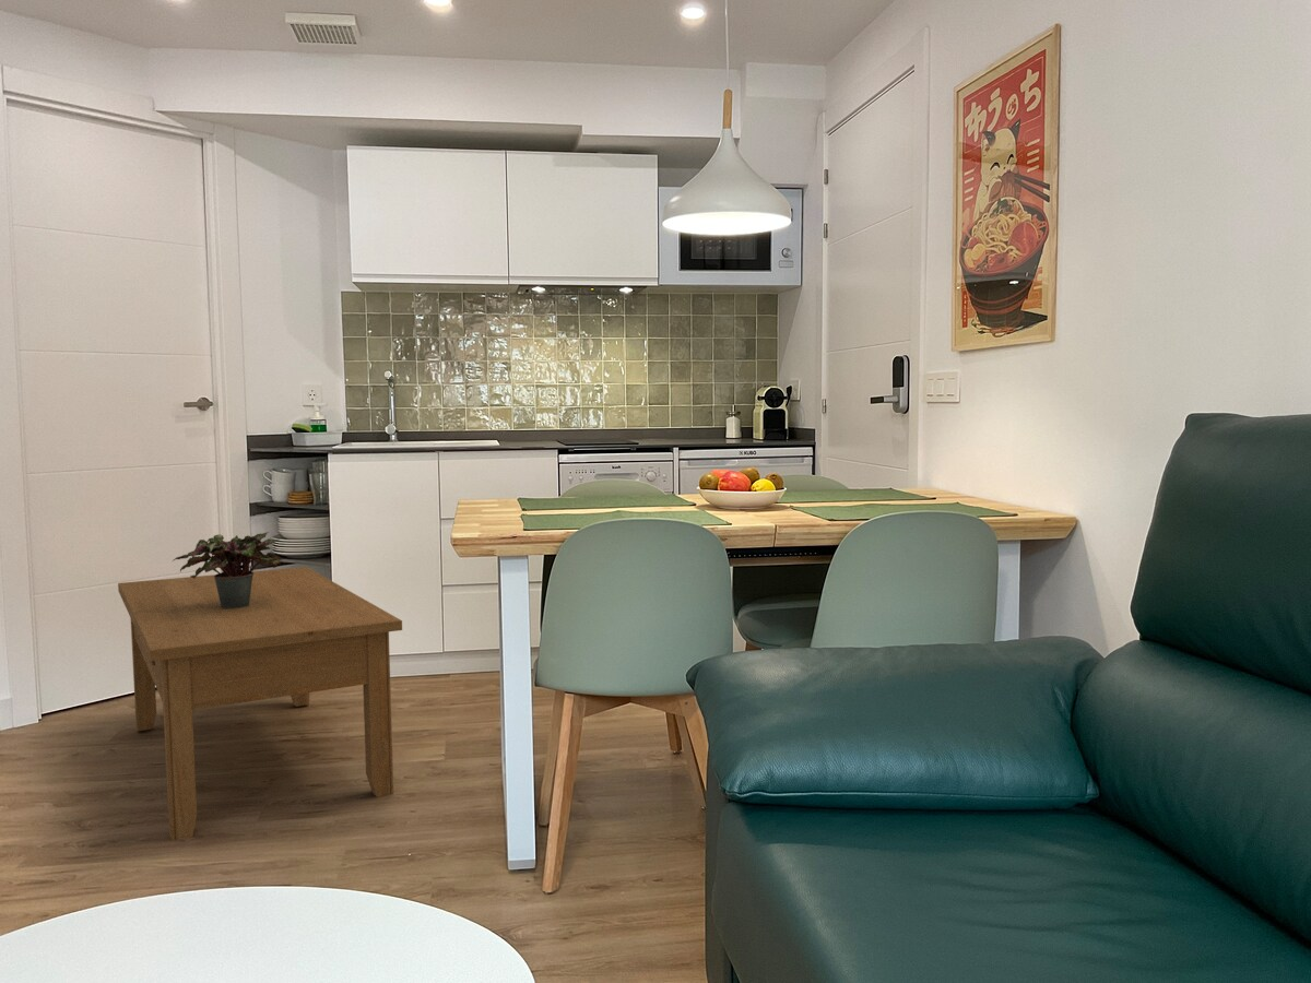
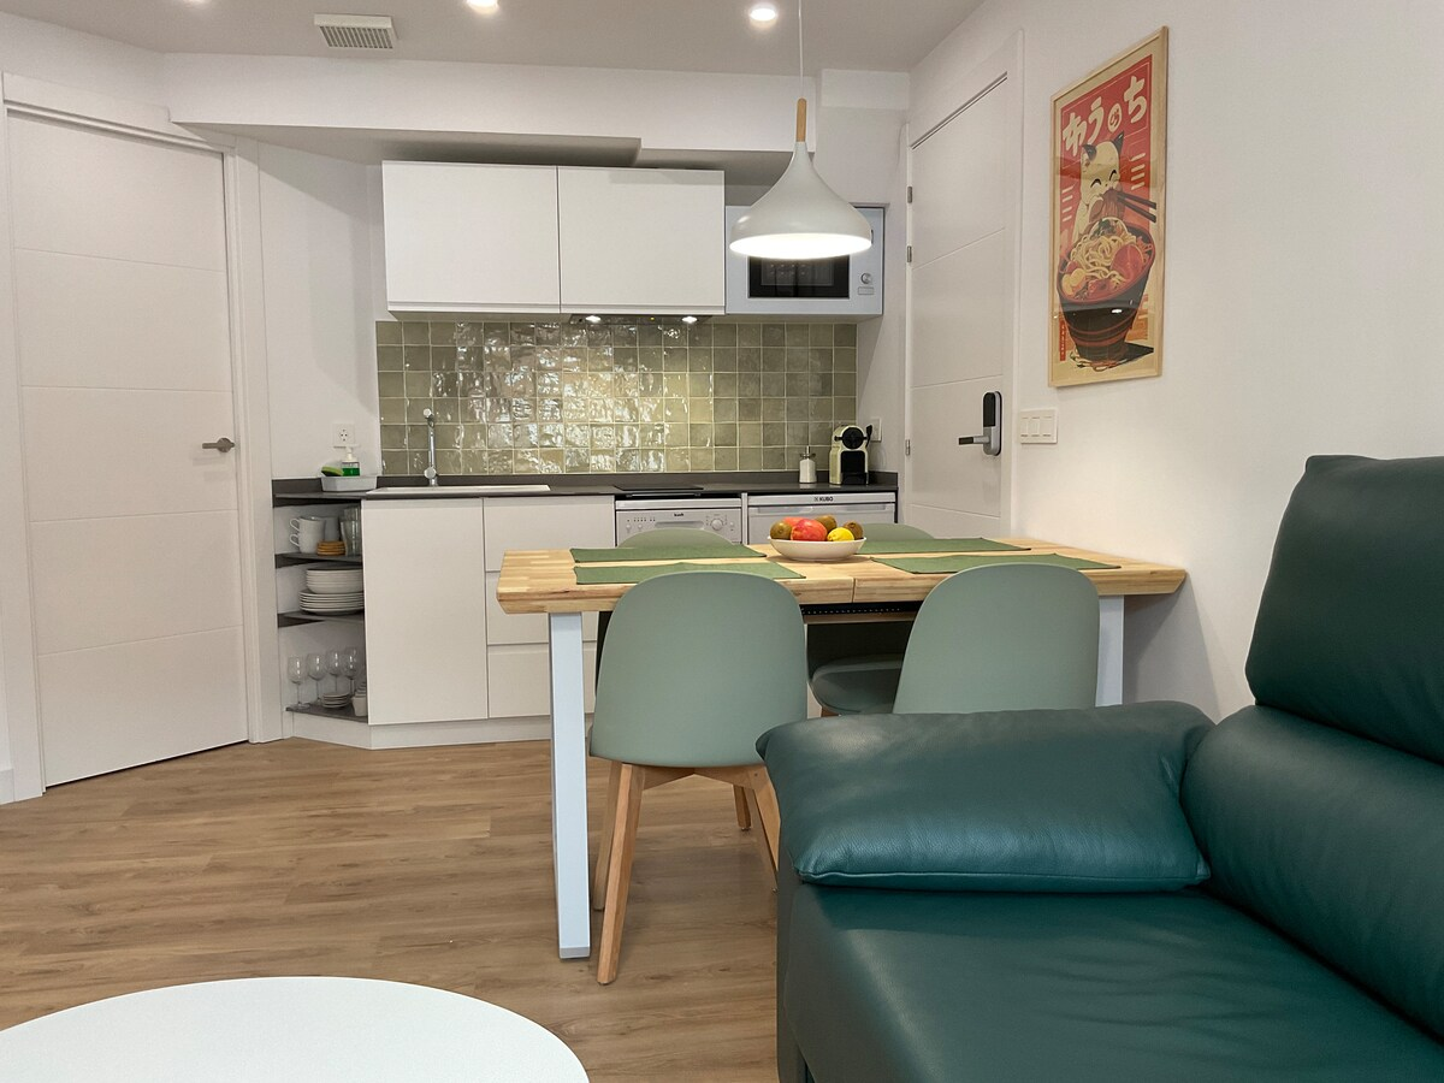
- coffee table (248, 679)
- potted plant (232, 569)
